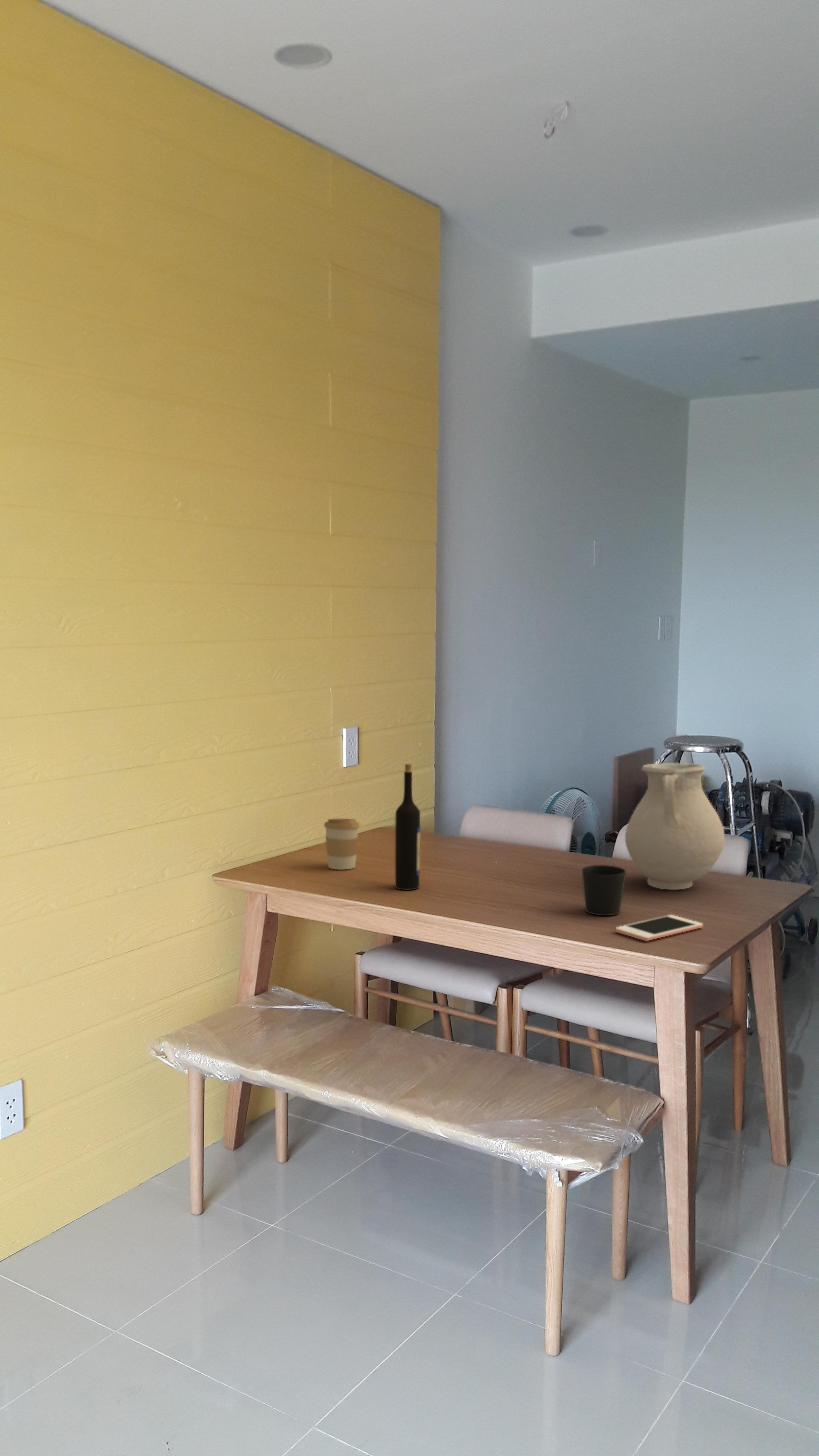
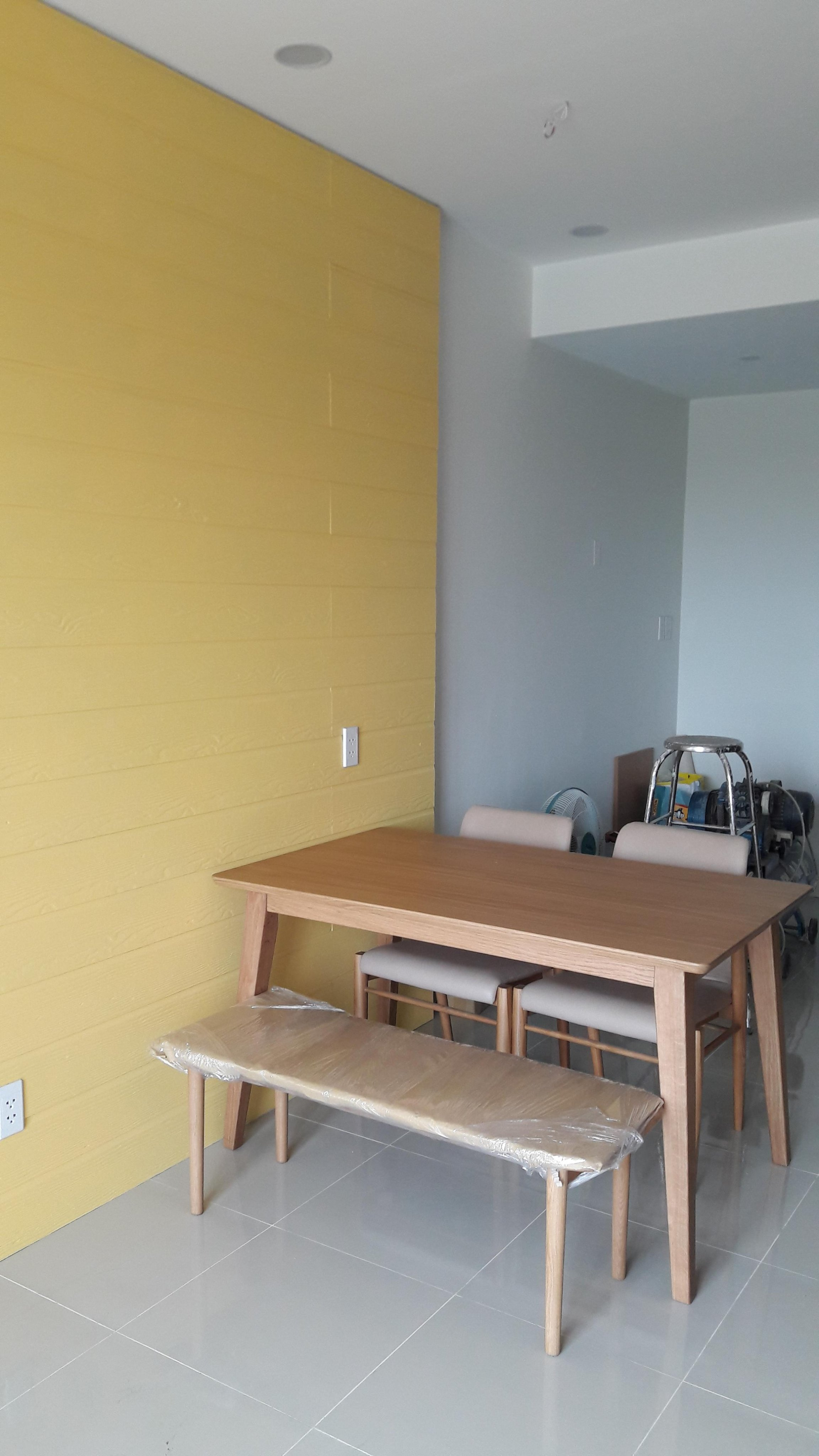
- vase (675, 824)
- cup (606, 889)
- coffee cup (342, 842)
- wine bottle (408, 826)
- cell phone (659, 927)
